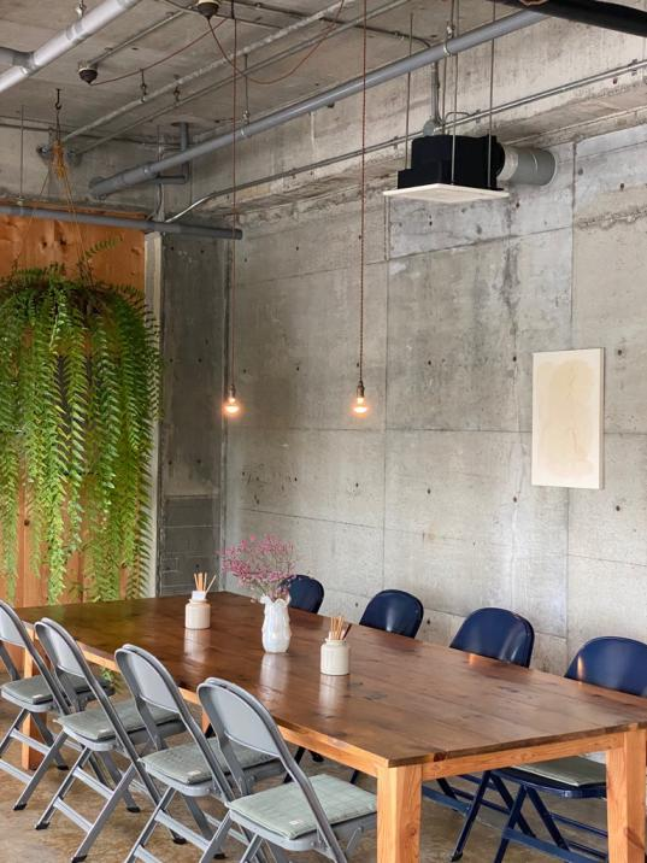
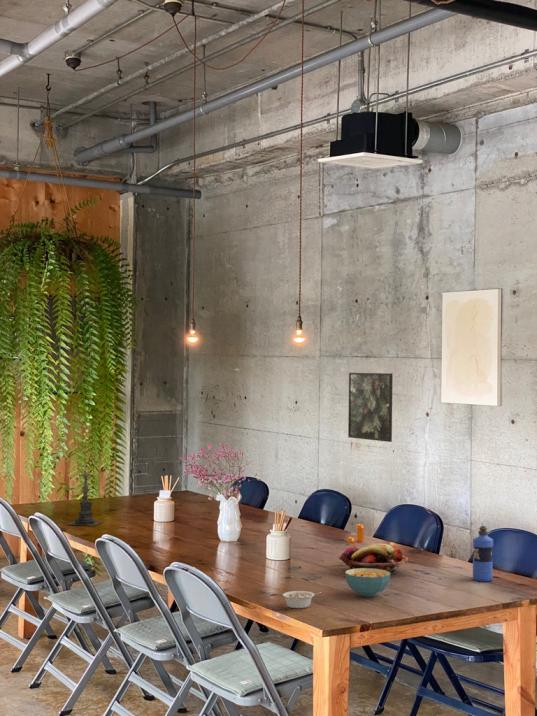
+ water bottle (482, 552)
+ fruit basket (374, 557)
+ legume (299, 598)
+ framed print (369, 406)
+ cereal bowl (367, 583)
+ candle holder (85, 494)
+ pepper shaker (357, 533)
